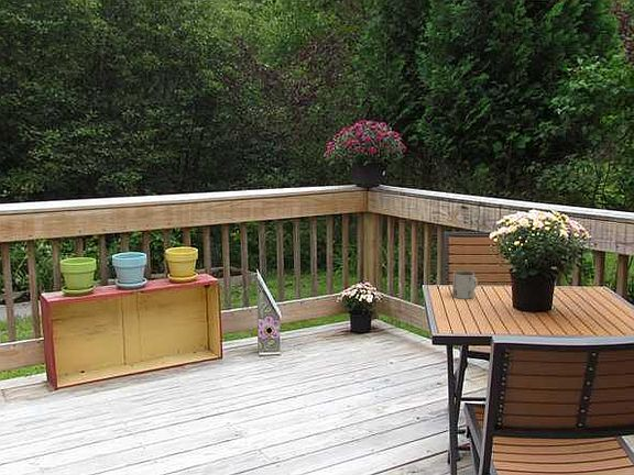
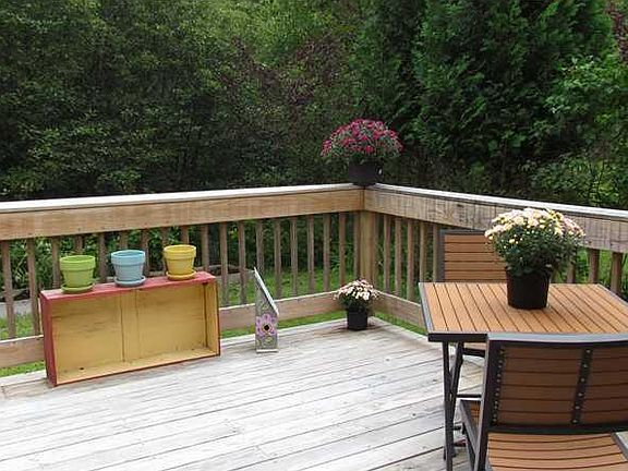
- mug (466, 285)
